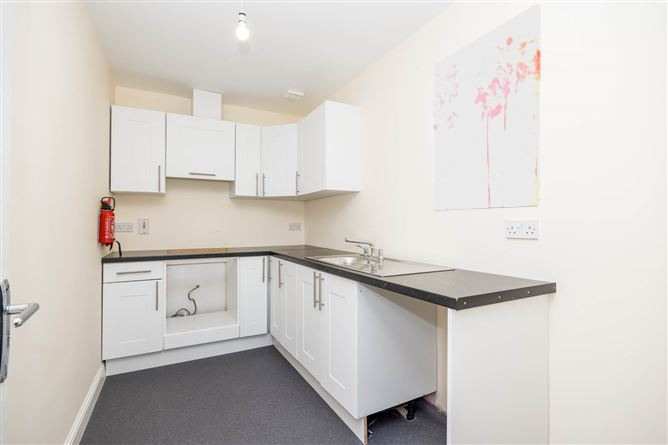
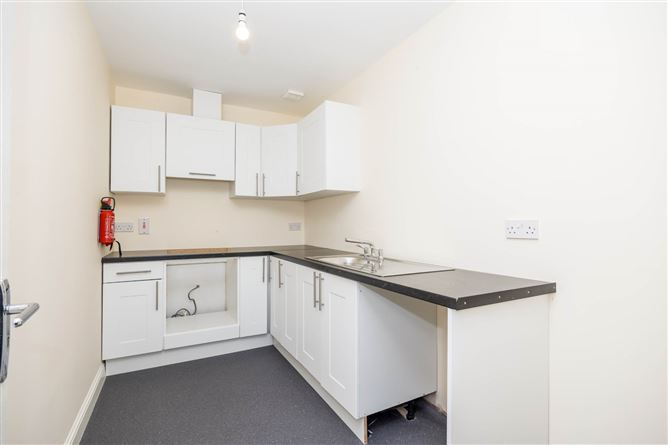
- wall art (478, 123)
